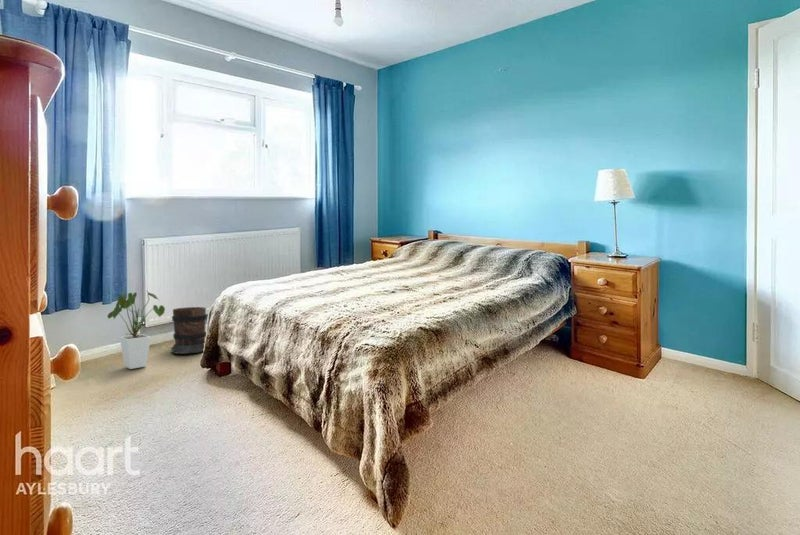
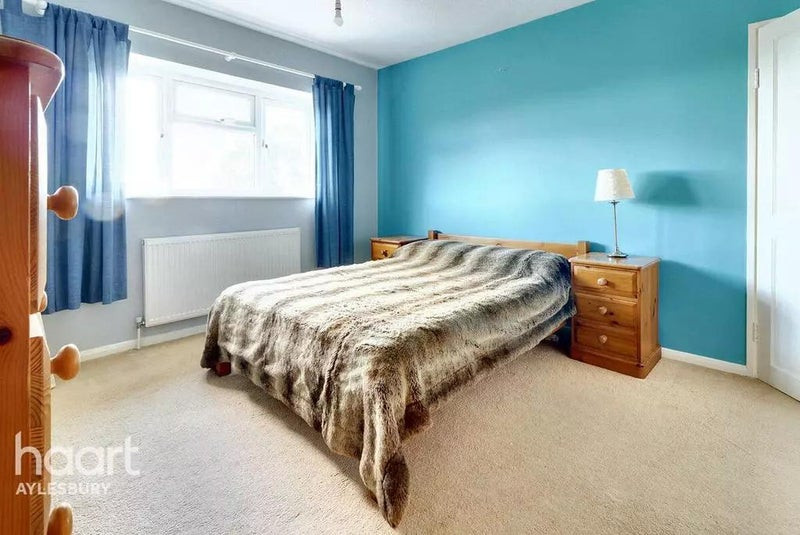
- house plant (140, 328)
- wooden barrel (188, 329)
